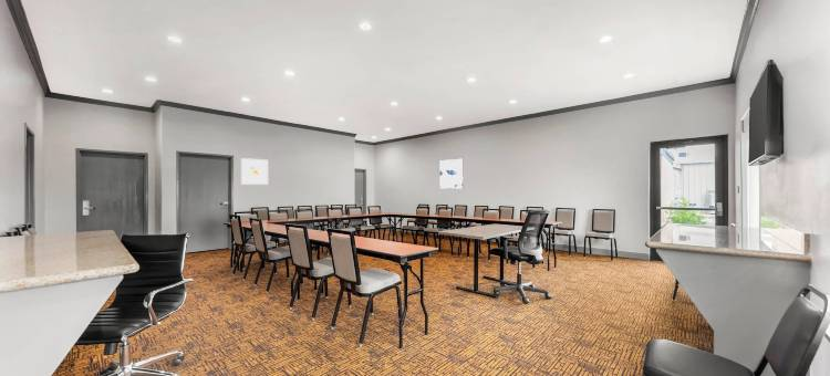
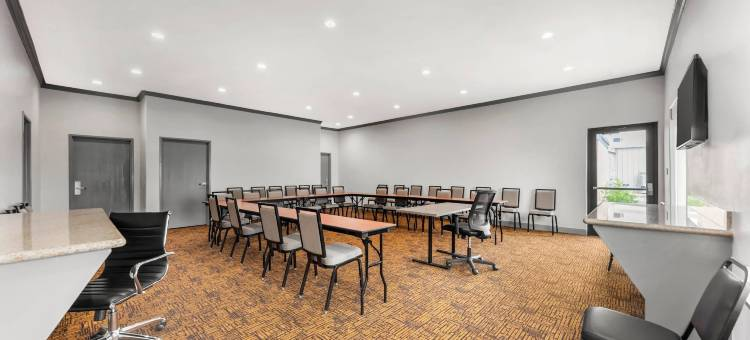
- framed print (255, 171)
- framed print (450, 174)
